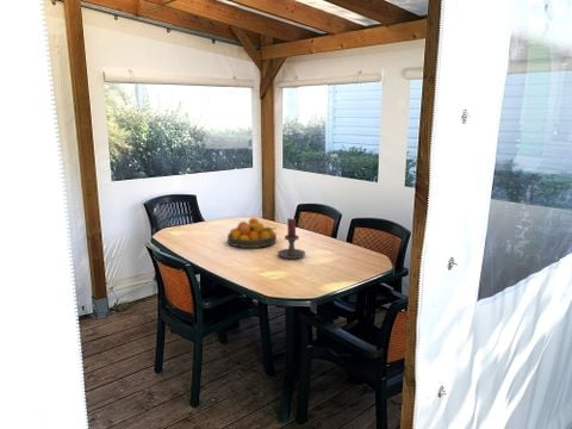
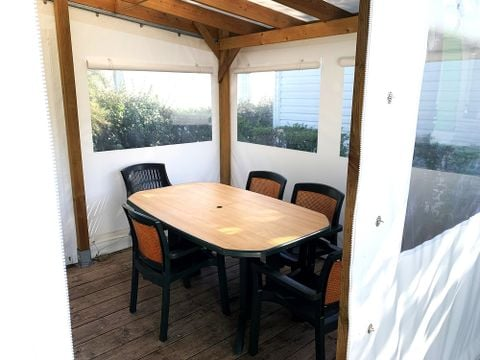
- candle holder (293, 237)
- fruit bowl (251, 231)
